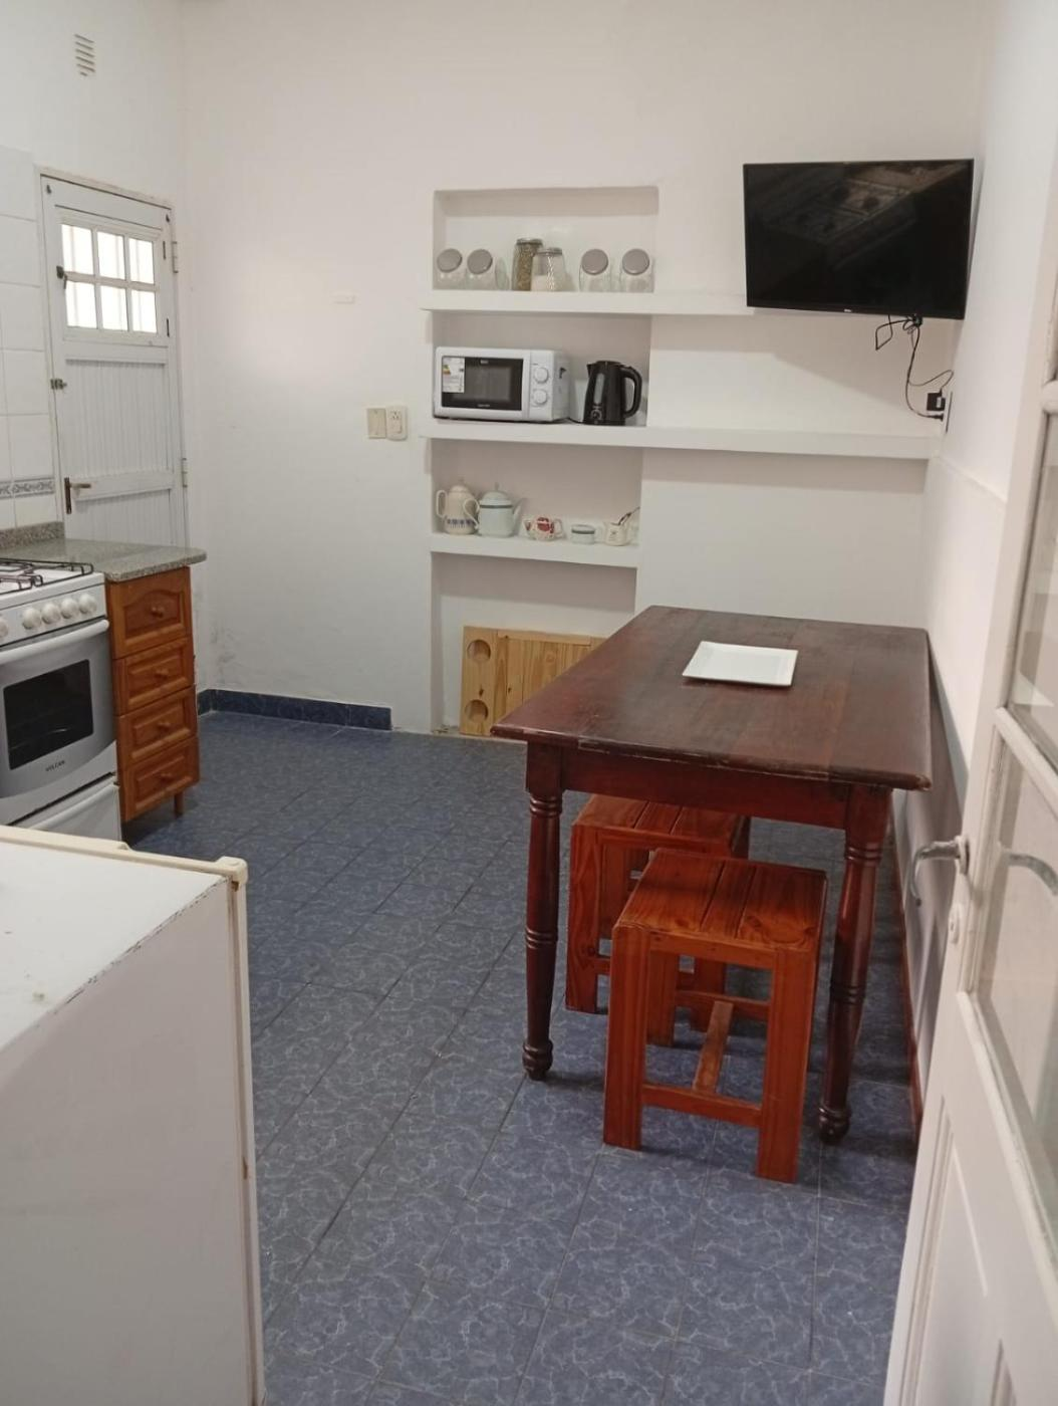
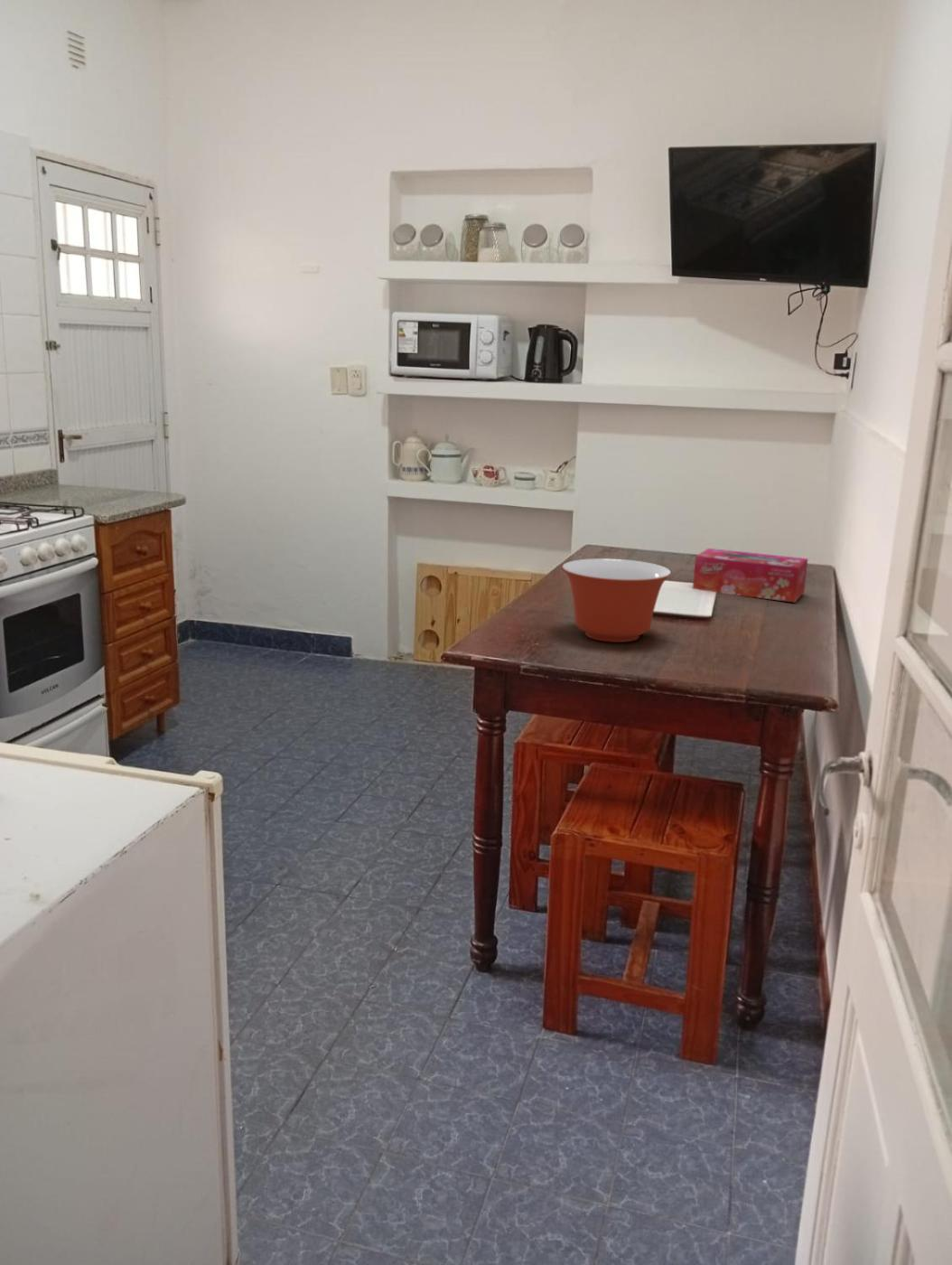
+ mixing bowl (613, 602)
+ tissue box (750, 574)
